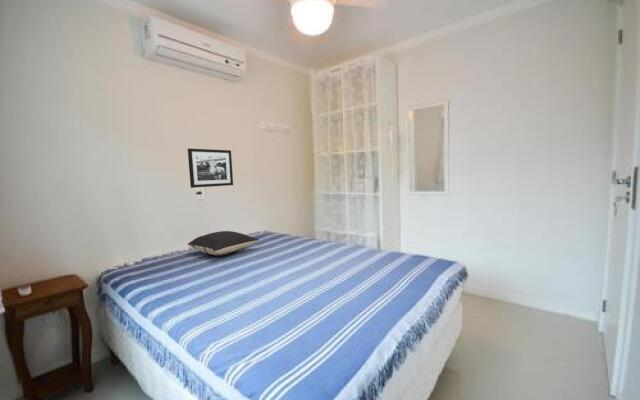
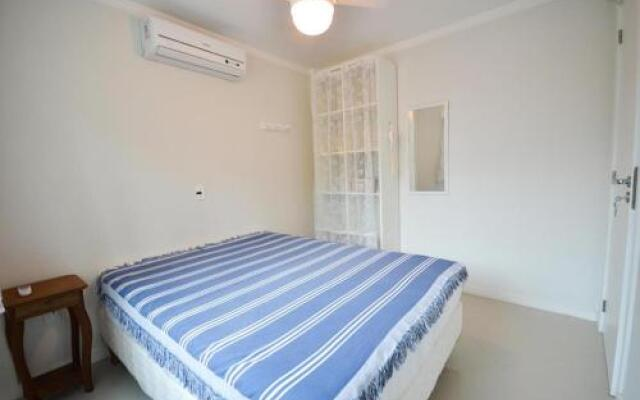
- pillow (223, 242)
- picture frame (211, 168)
